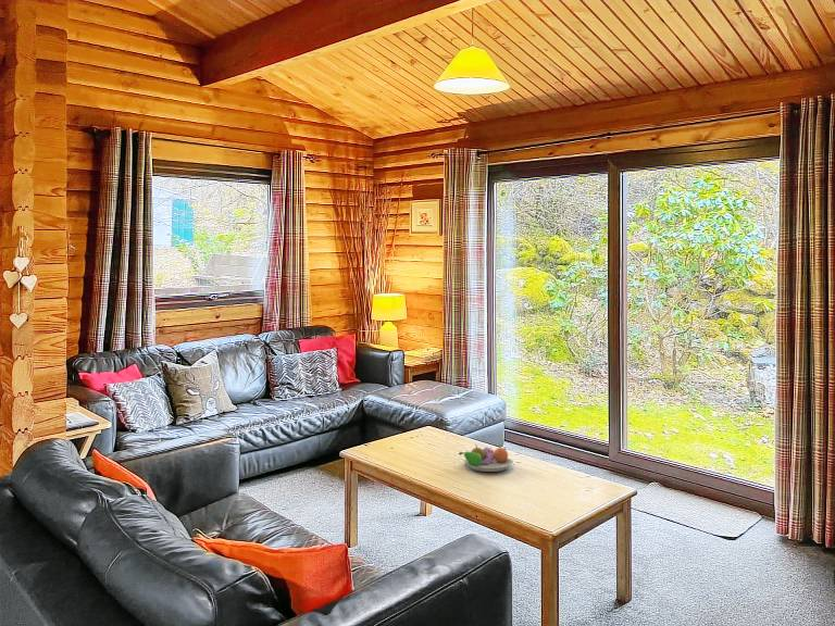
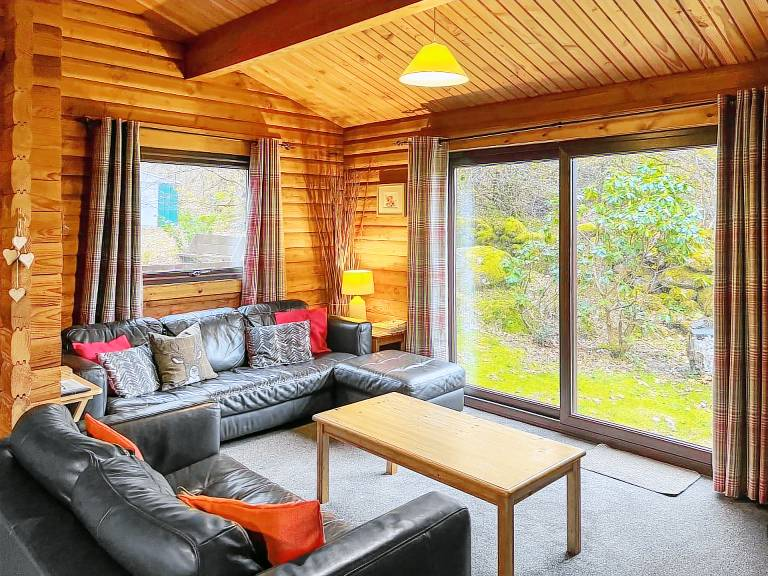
- fruit bowl (486, 456)
